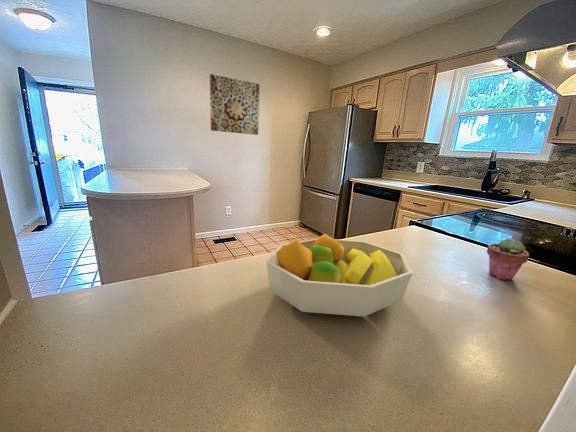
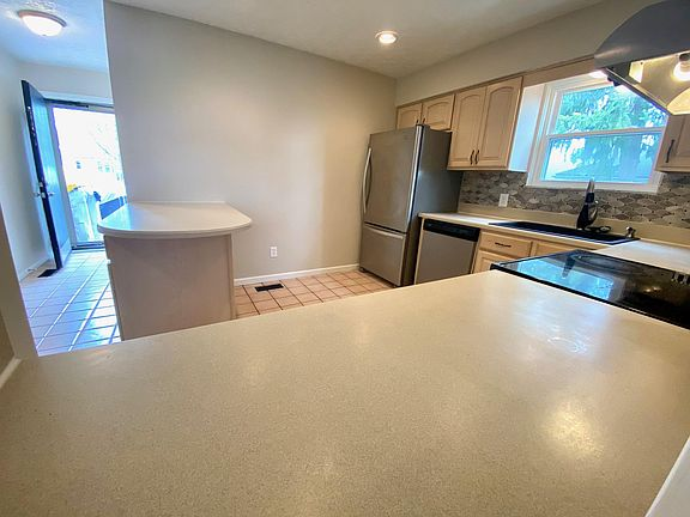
- potted succulent (506, 257)
- fruit bowl (338, 267)
- wall art (235, 106)
